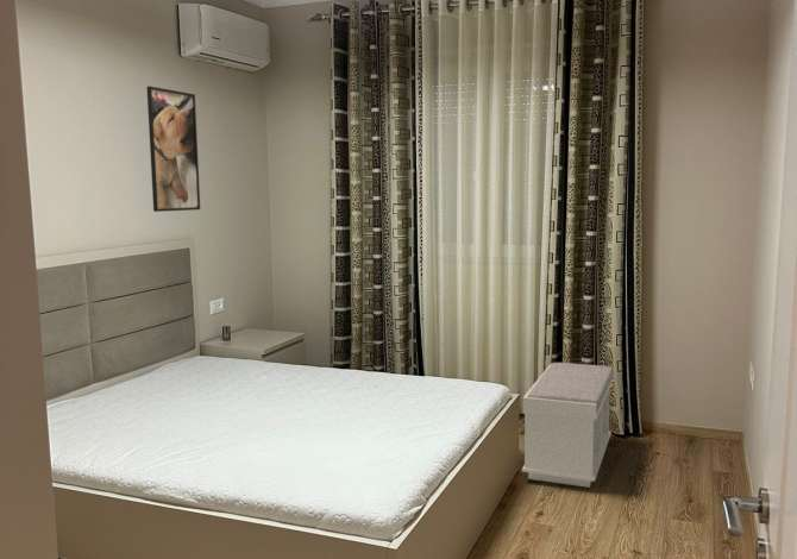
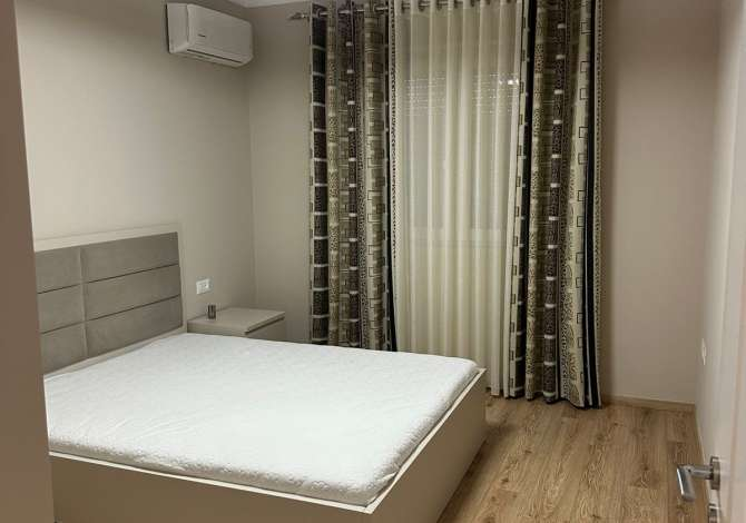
- bench (571, 419)
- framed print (175, 151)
